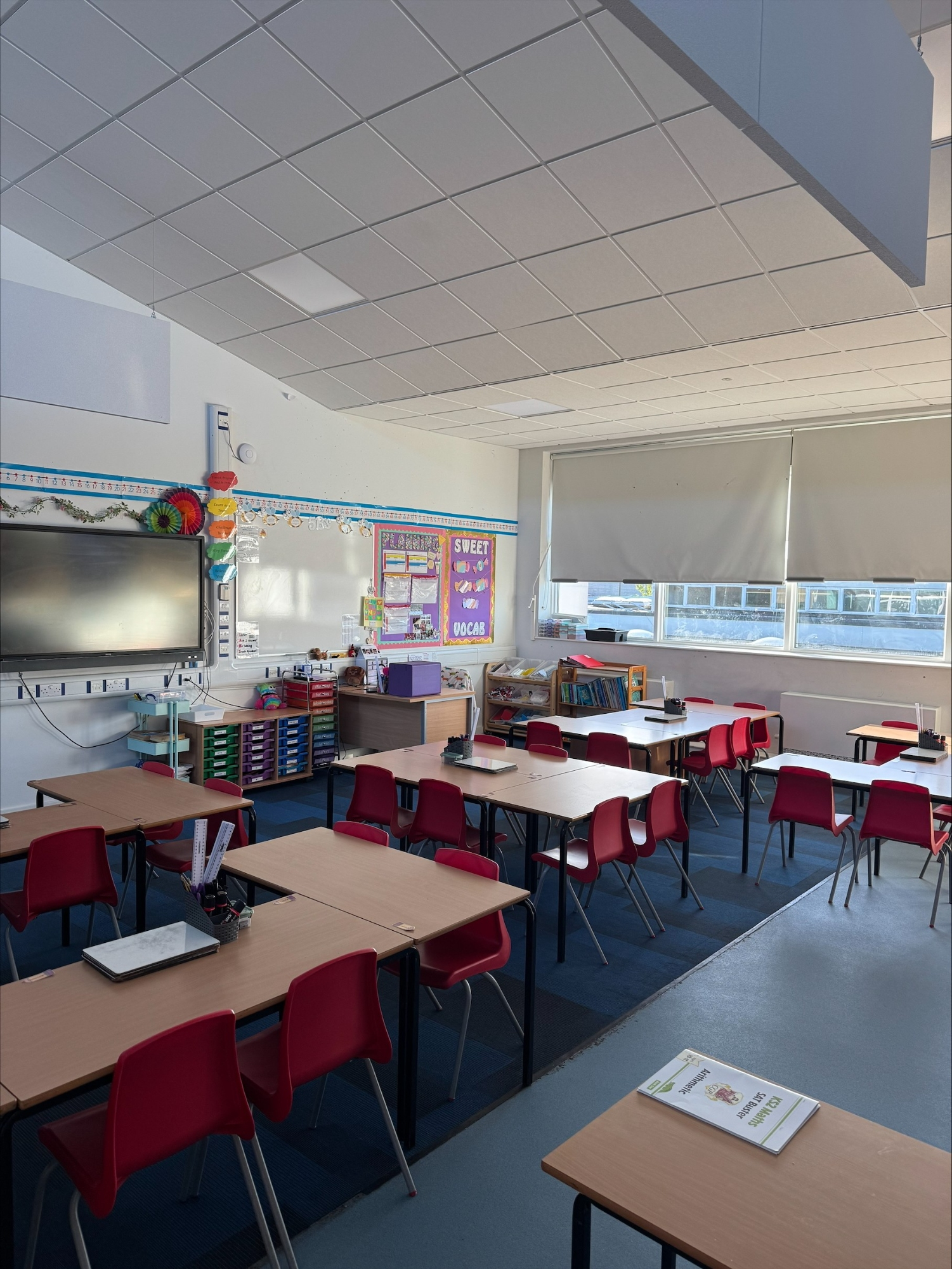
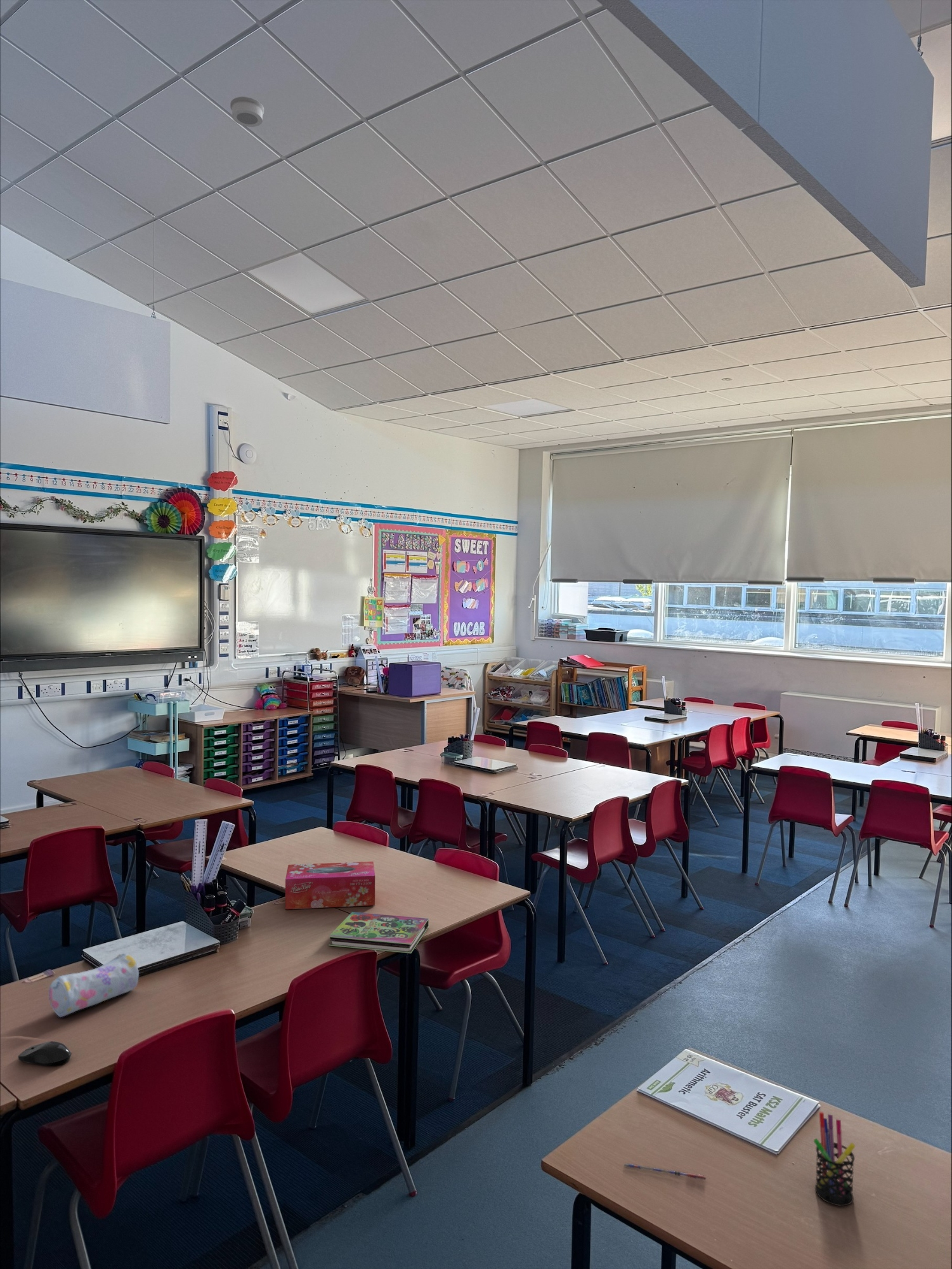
+ tissue box (330, 884)
+ pencil case (95, 983)
+ pen holder (830, 1158)
+ book (380, 931)
+ smoke detector (247, 110)
+ computer mouse (44, 1051)
+ pen (664, 1171)
